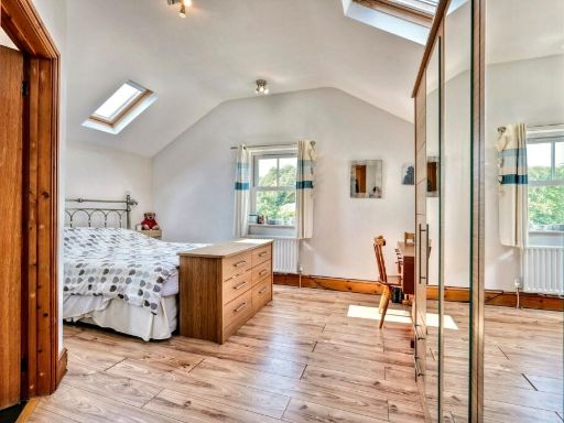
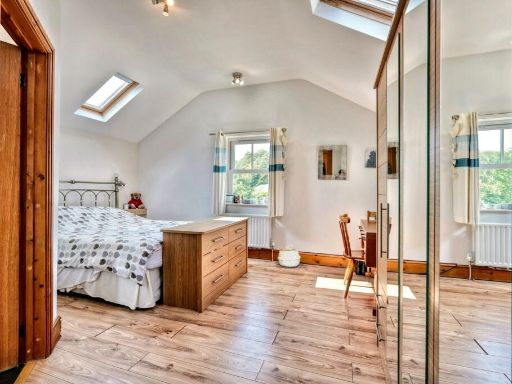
+ woven basket (289, 254)
